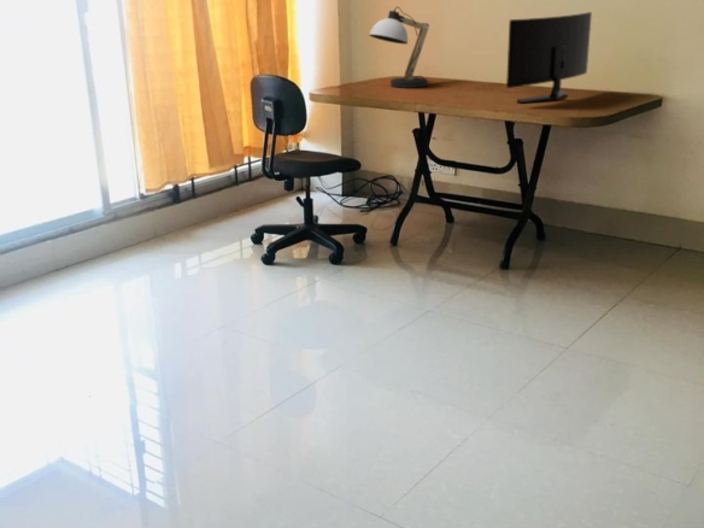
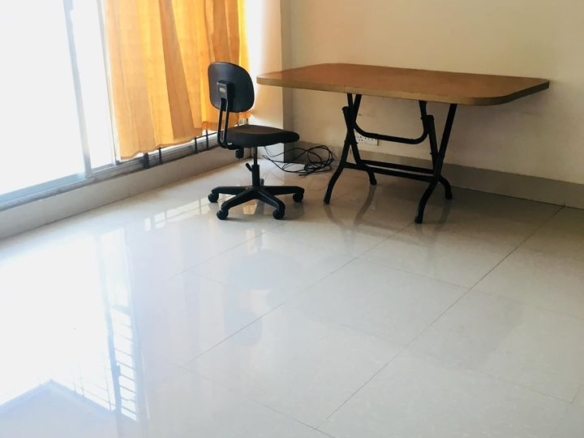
- monitor (550, 58)
- desk lamp (404, 43)
